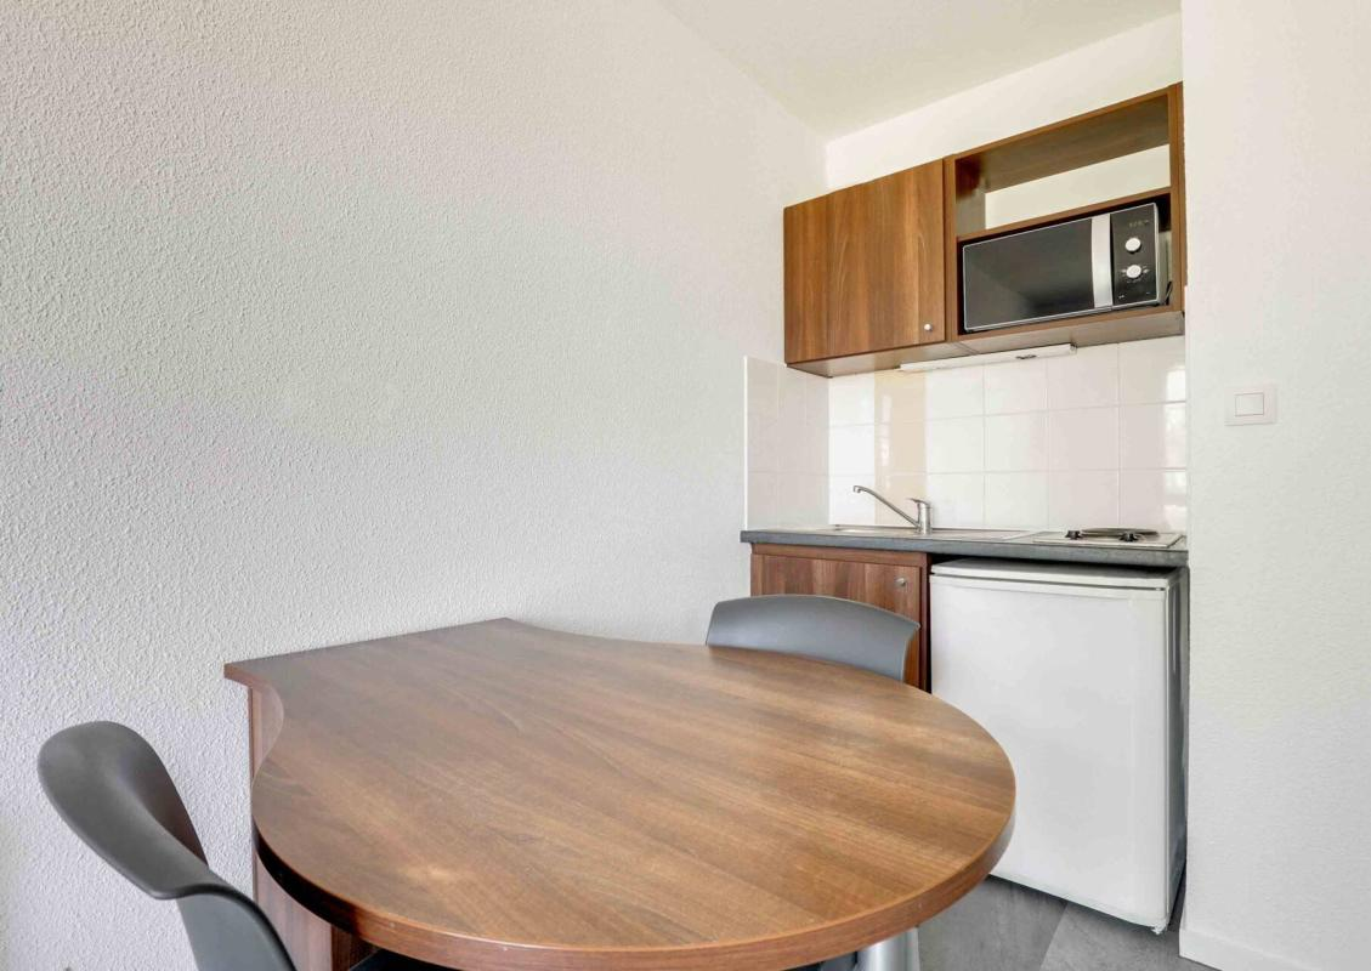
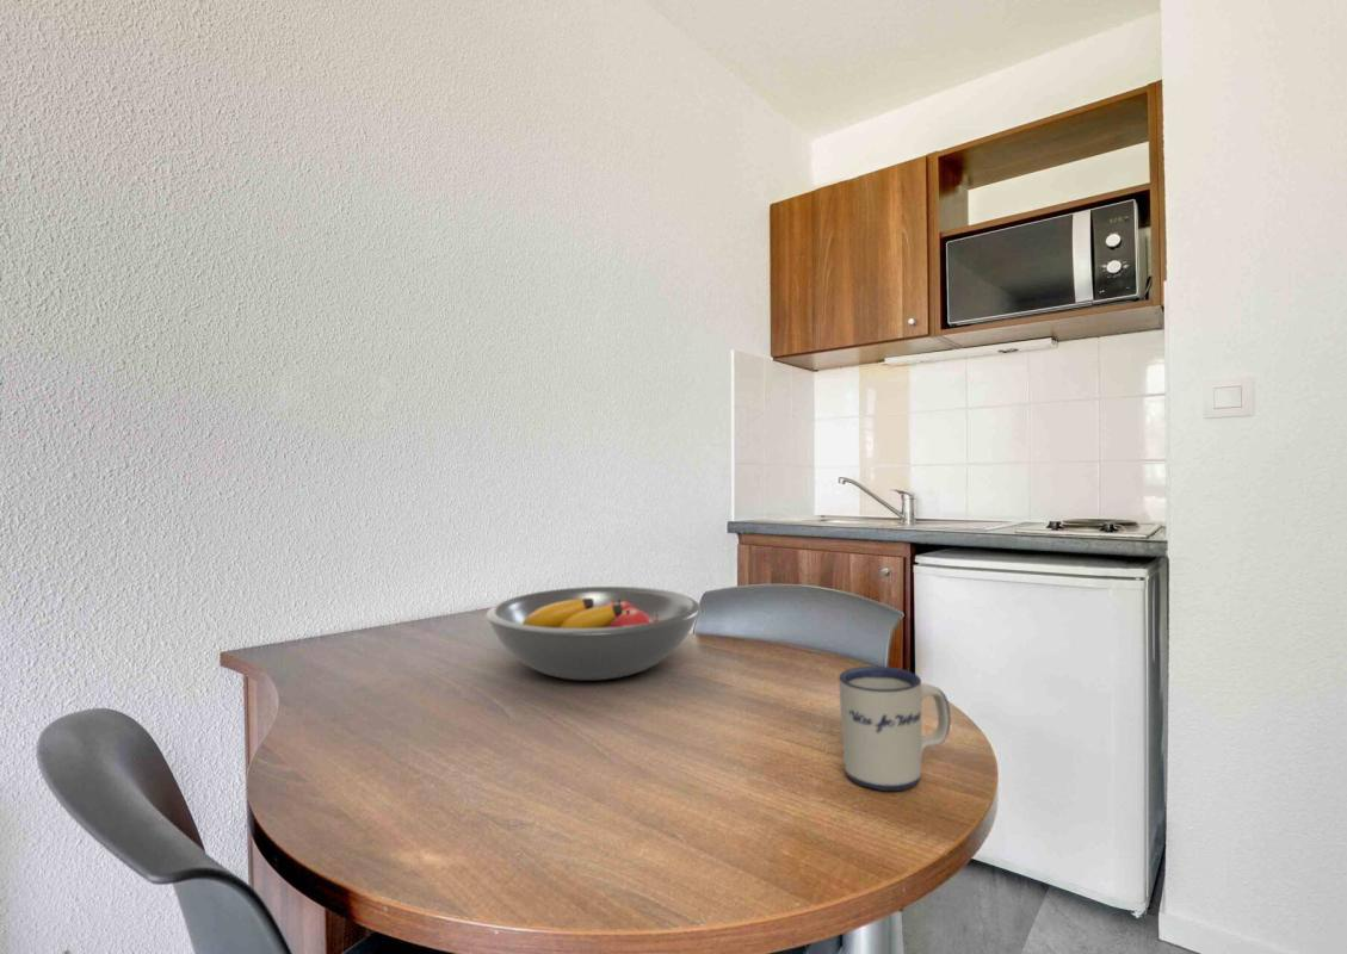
+ fruit bowl (594, 627)
+ mug (896, 725)
